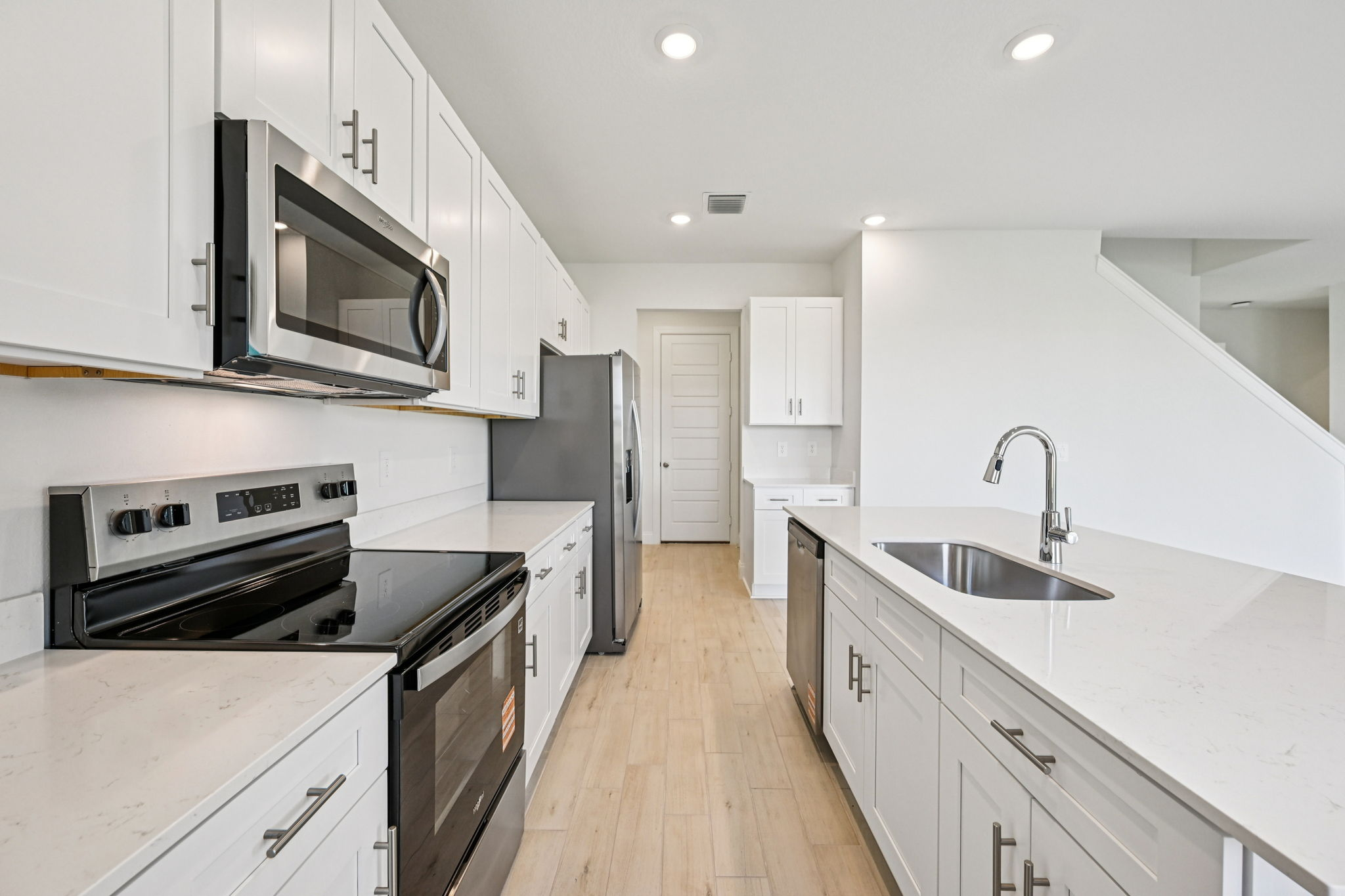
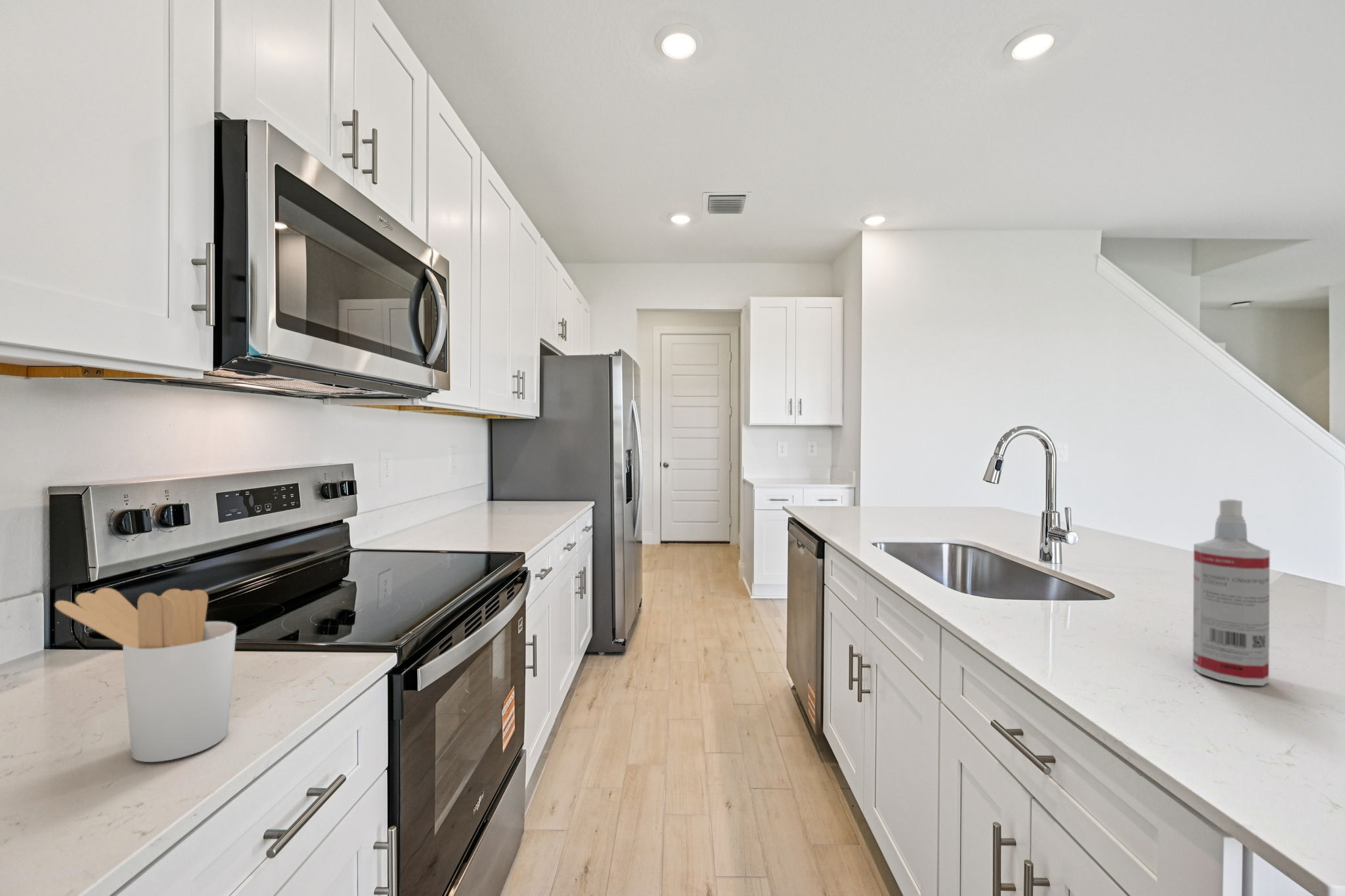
+ utensil holder (153, 664)
+ spray bottle (1230, 587)
